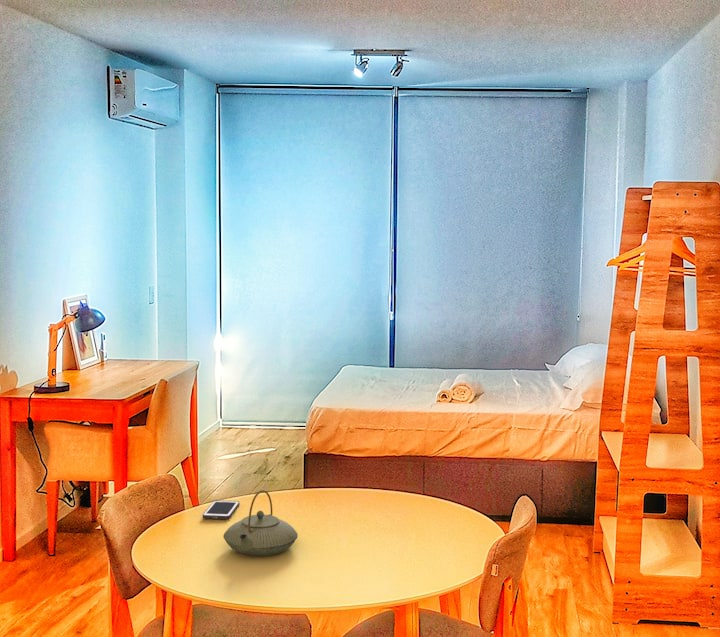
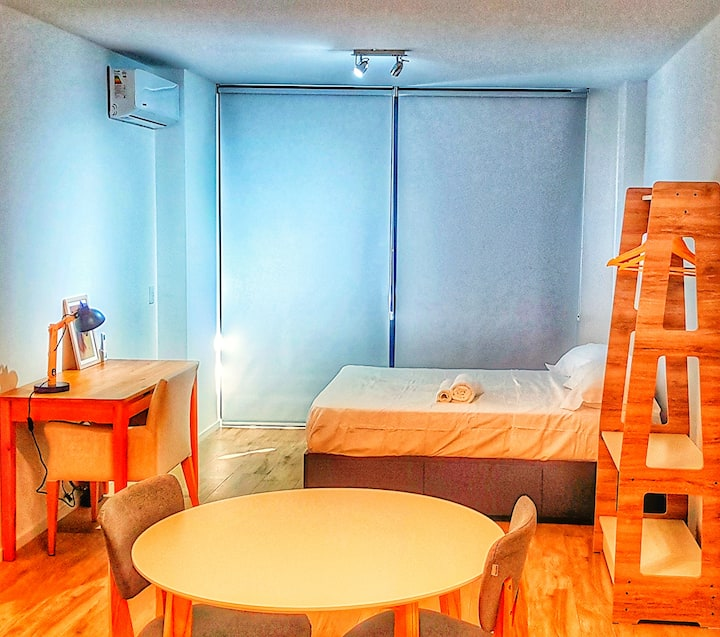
- teapot (258, 521)
- cell phone (221, 509)
